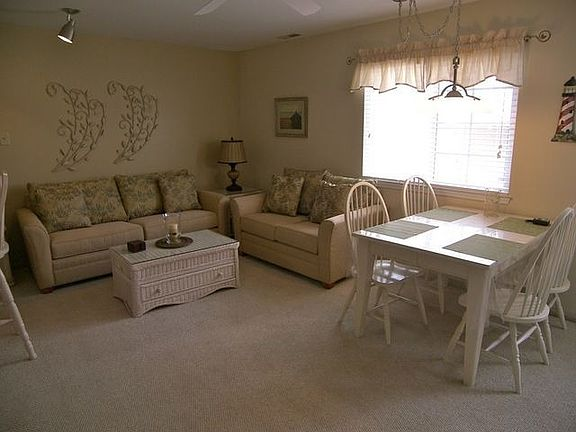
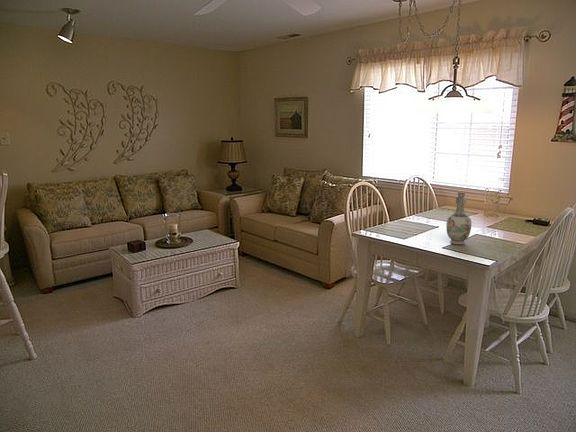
+ vase (459, 217)
